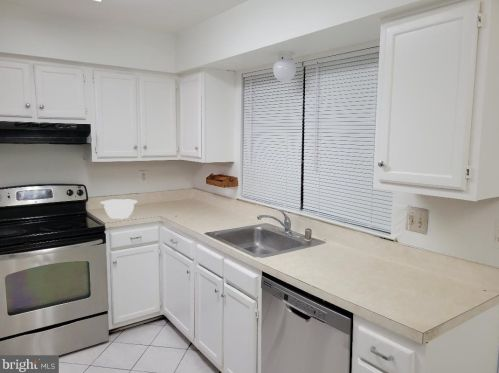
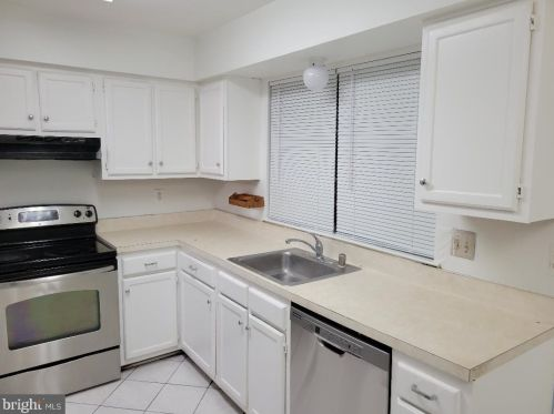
- mixing bowl (119, 209)
